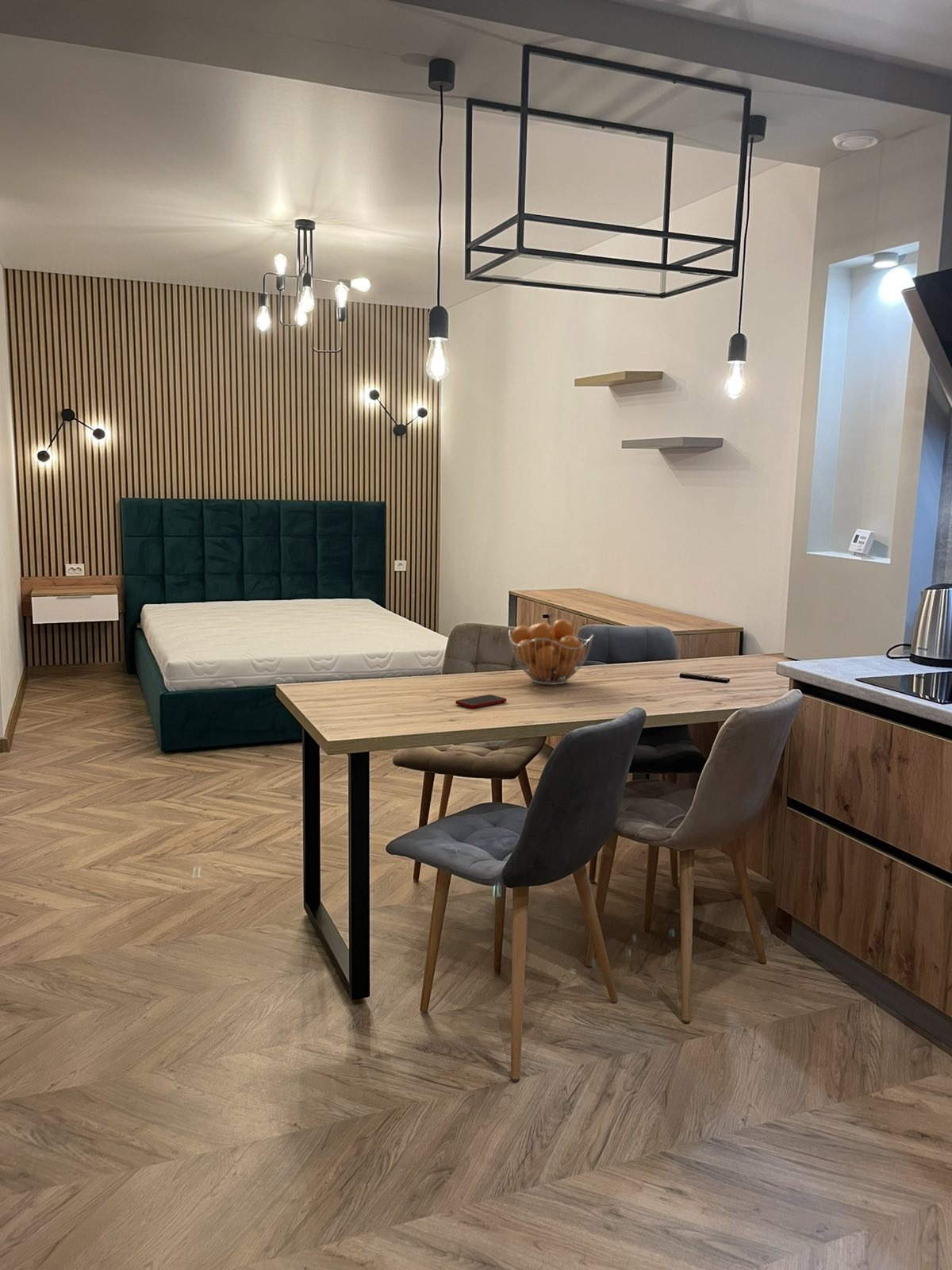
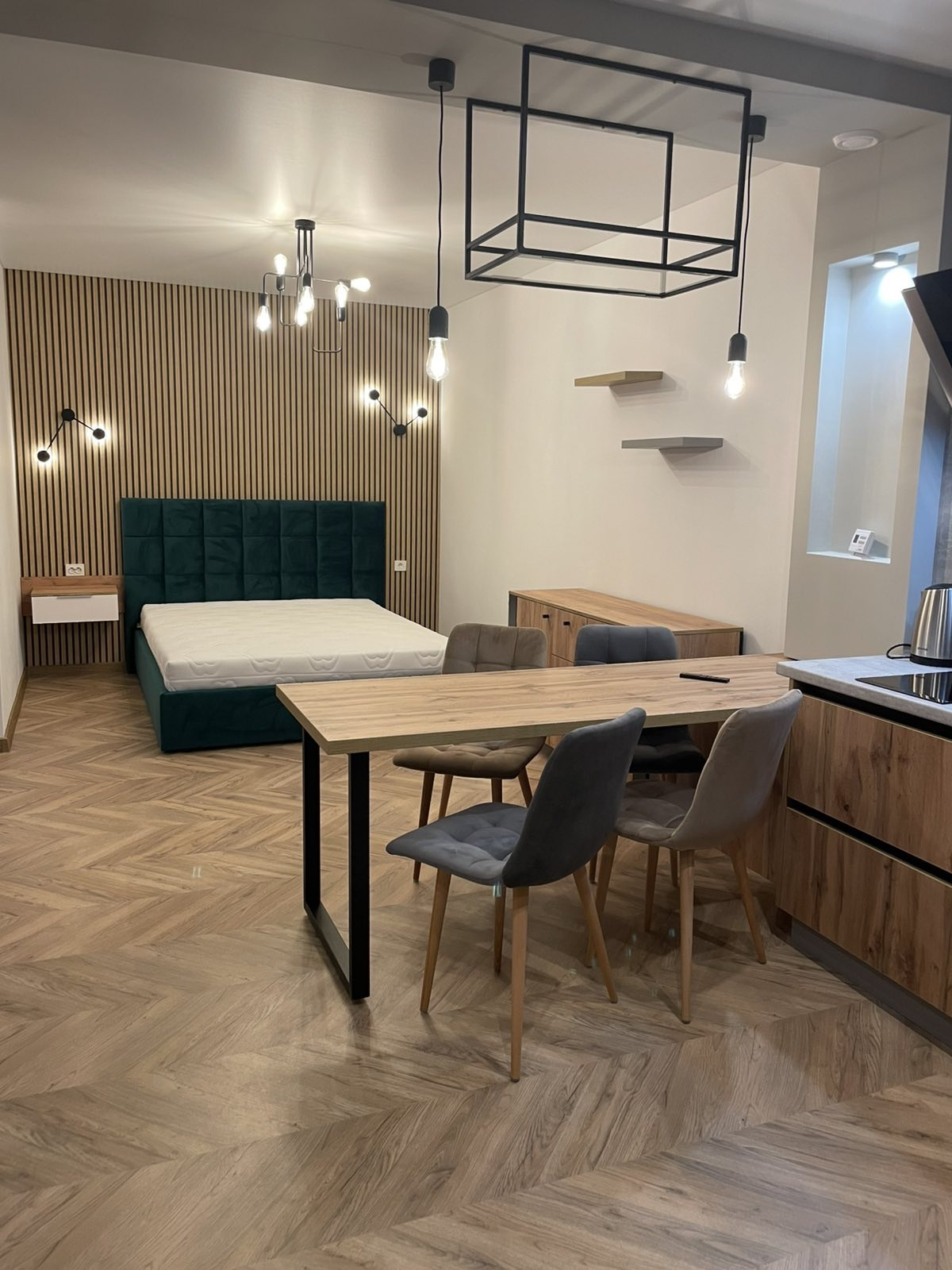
- cell phone (481, 701)
- fruit basket (550, 651)
